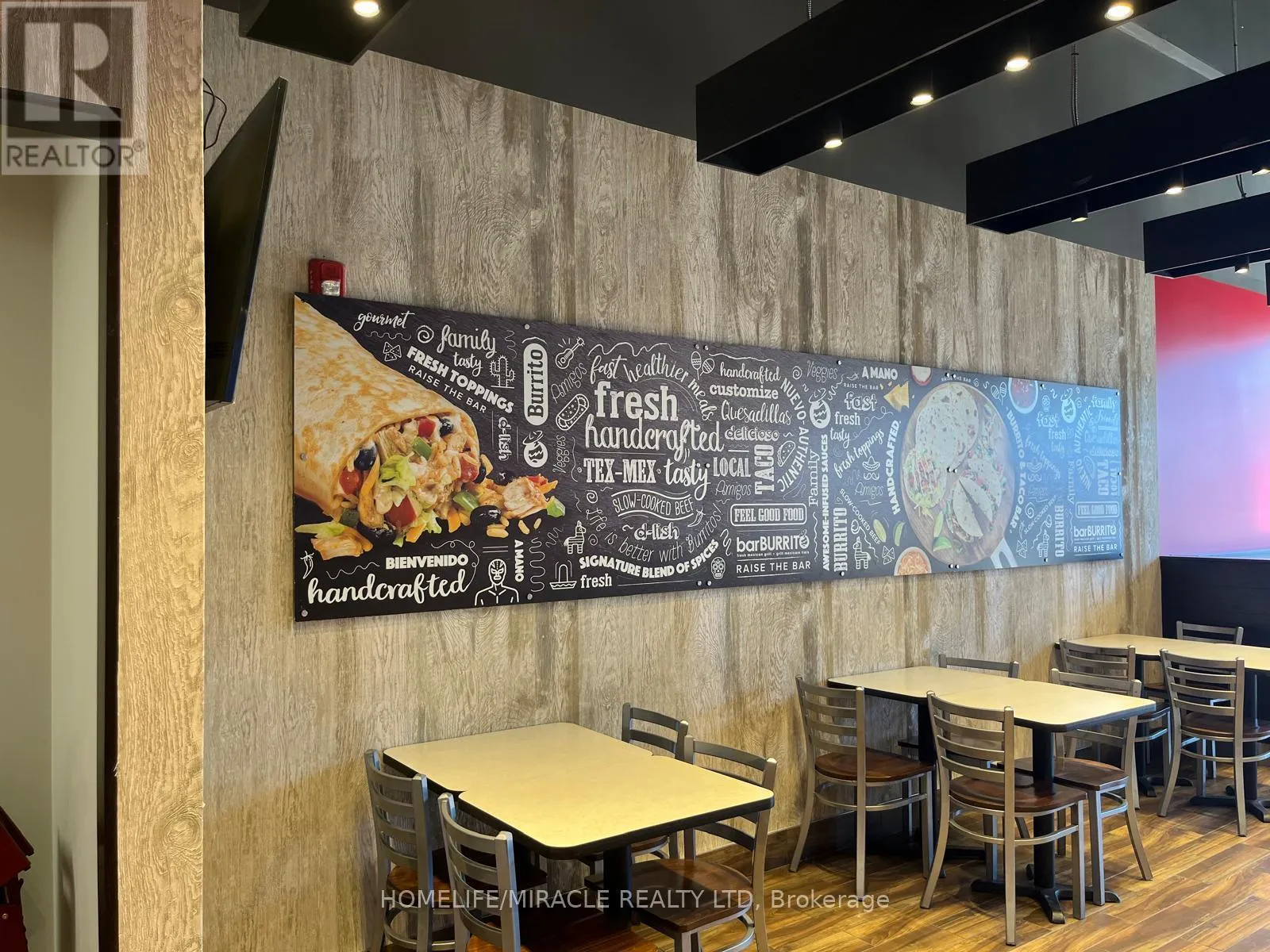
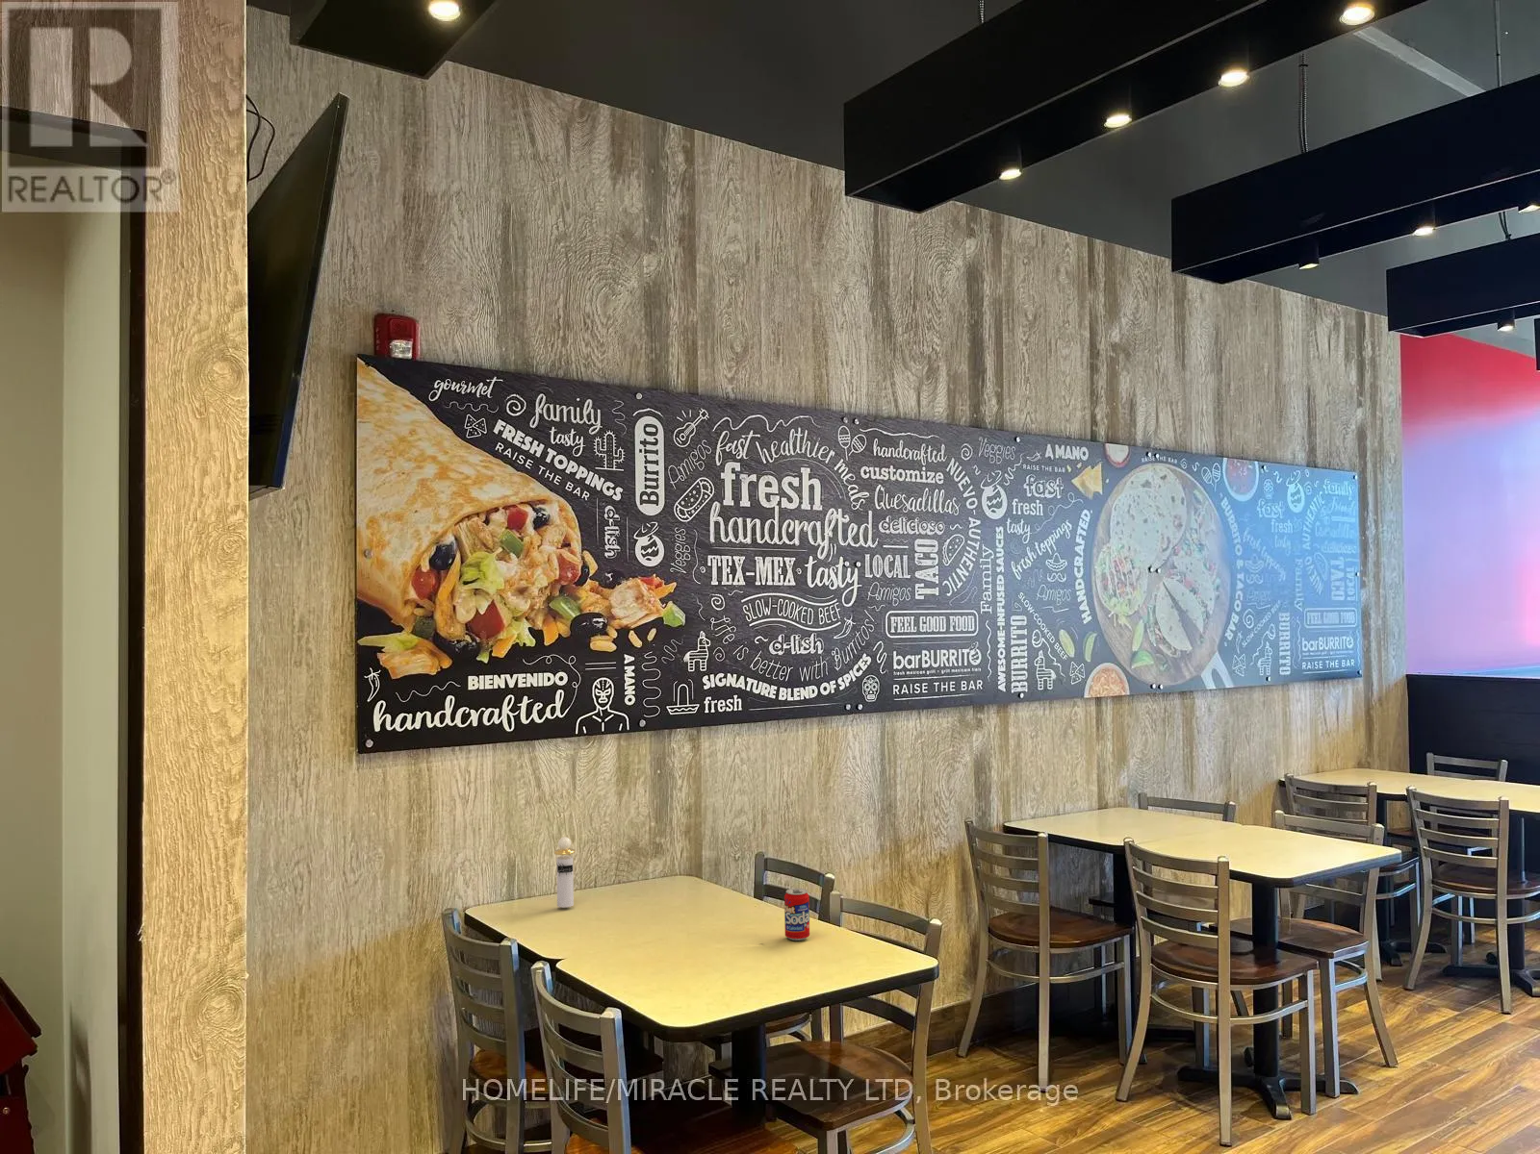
+ beverage can (797, 914)
+ perfume bottle (565, 873)
